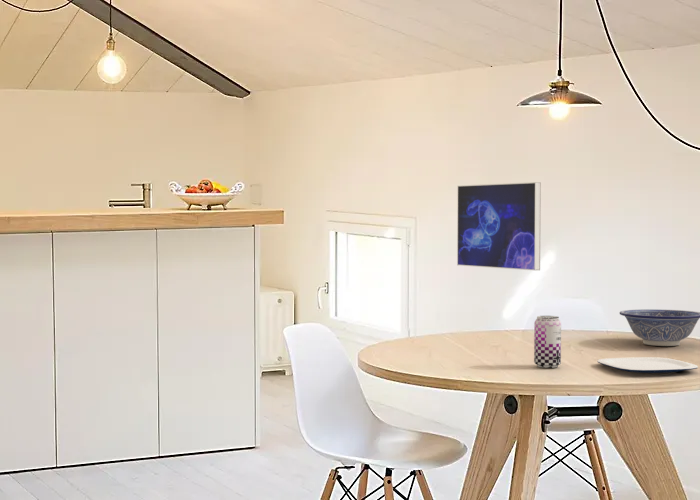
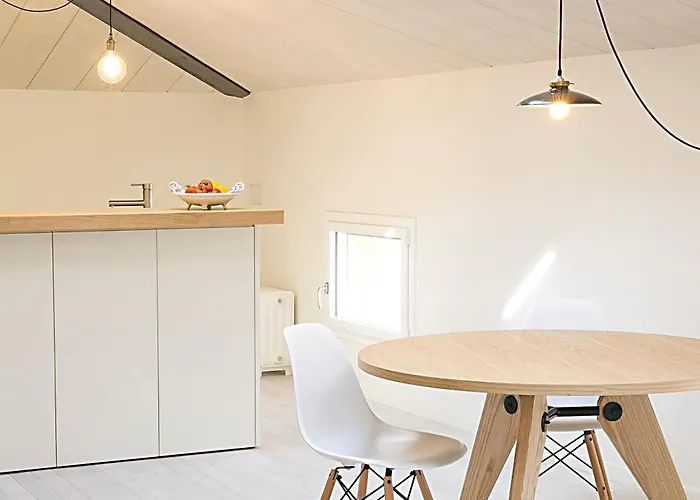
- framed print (496, 225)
- decorative bowl (661, 328)
- beer can (547, 341)
- plate (646, 365)
